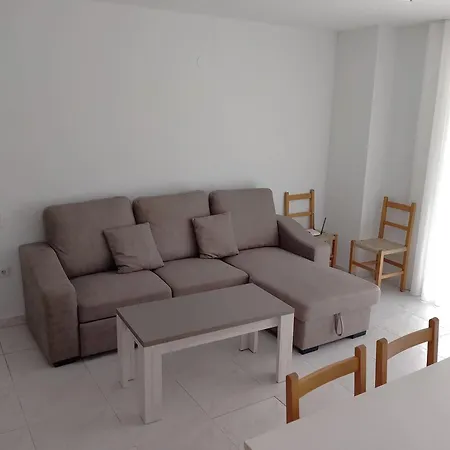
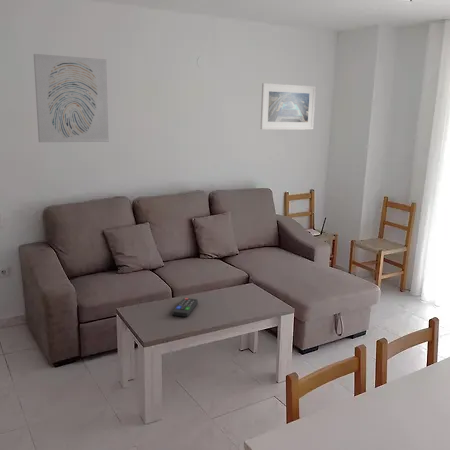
+ remote control (185, 306)
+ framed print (288, 107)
+ wall art (72, 100)
